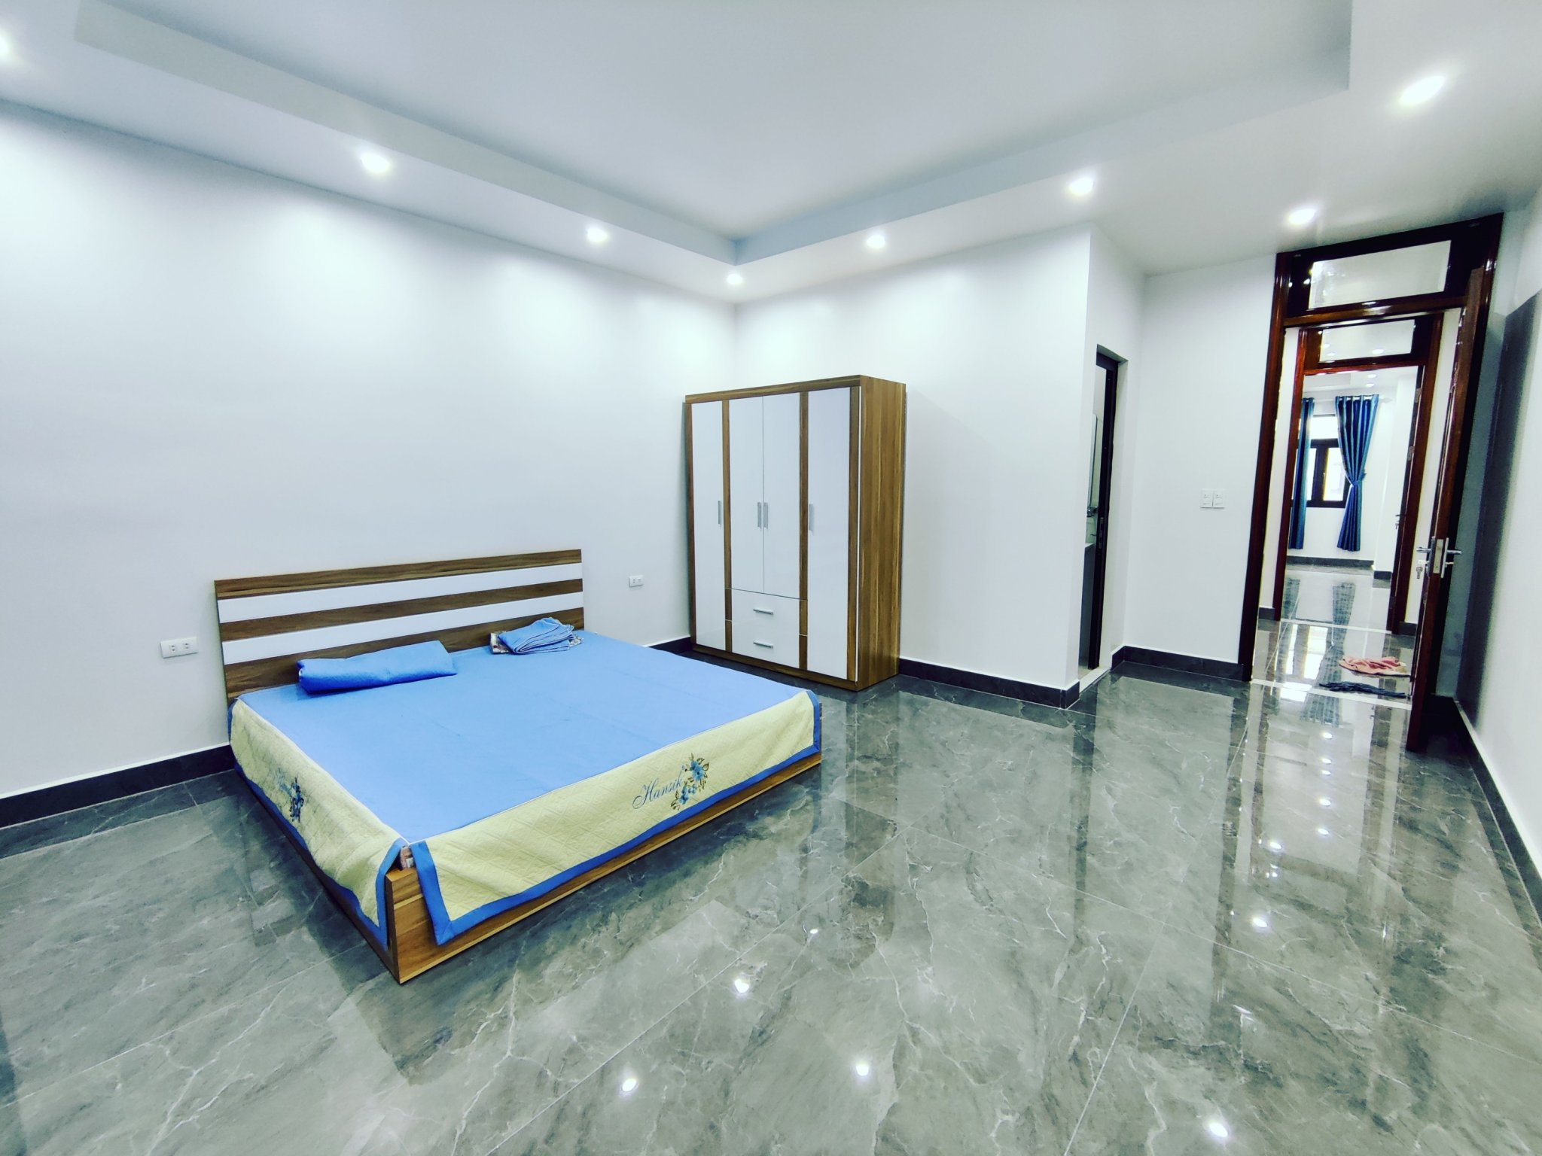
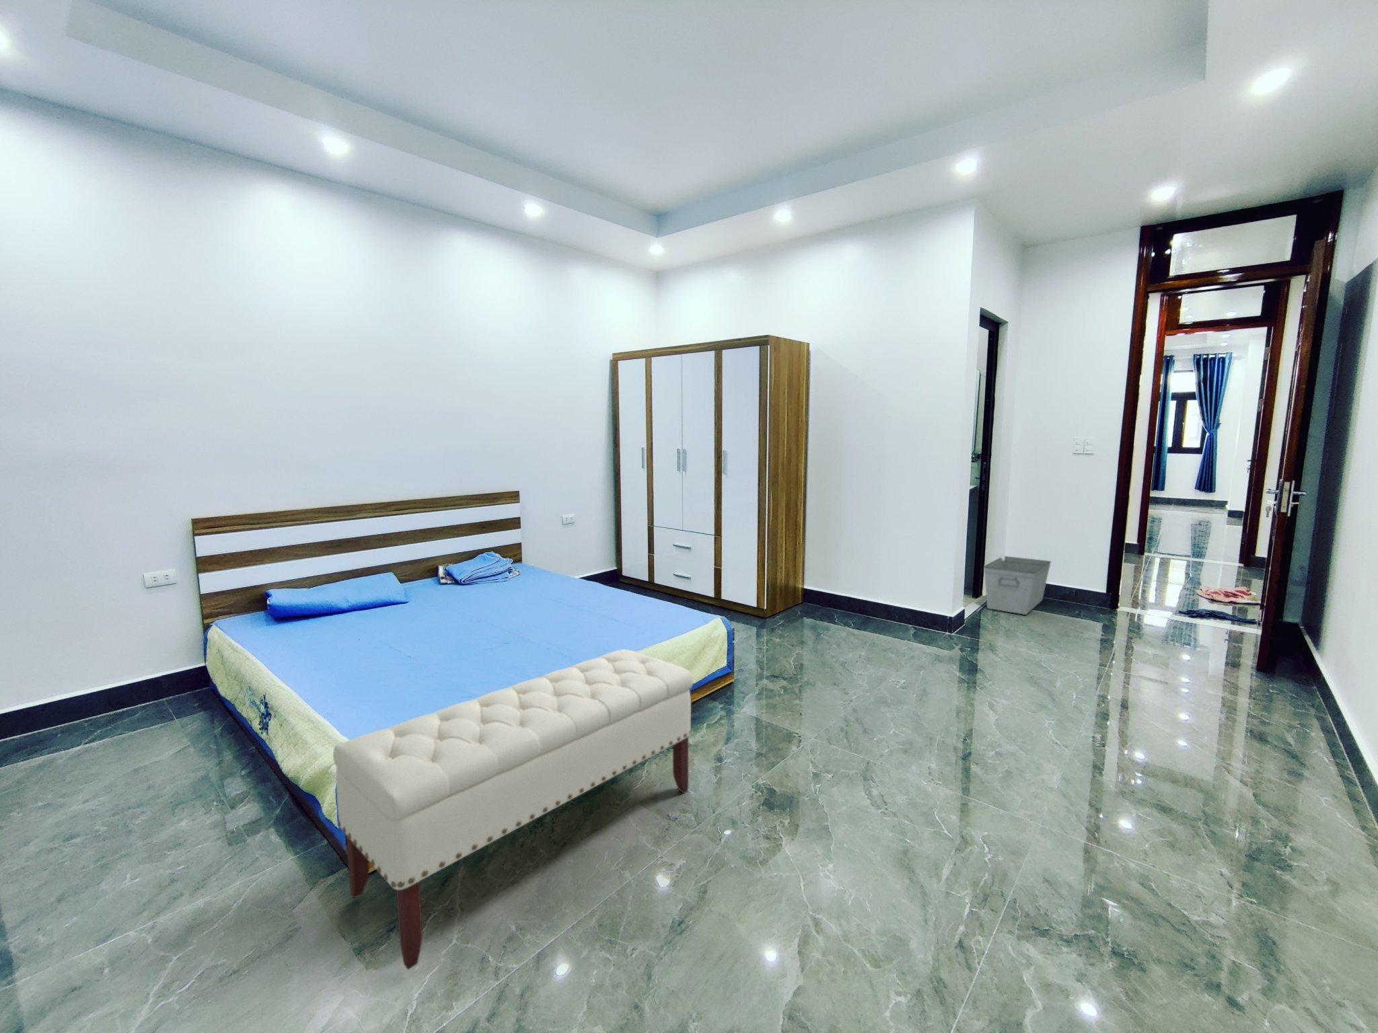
+ storage bin (1017, 584)
+ bench (539, 768)
